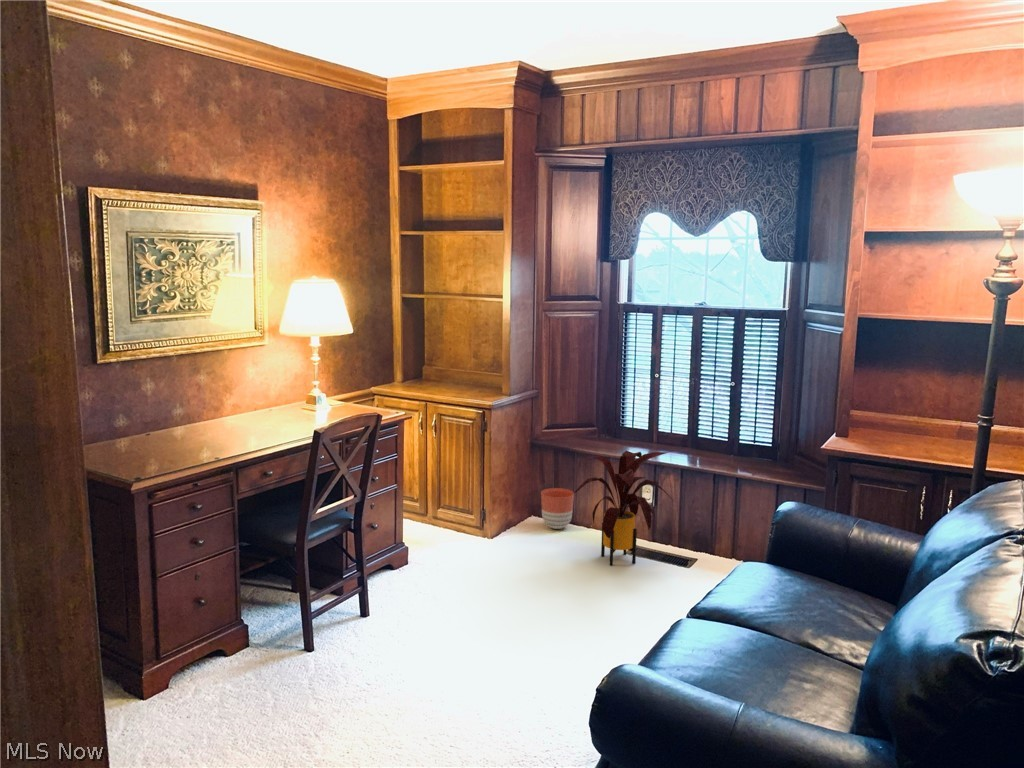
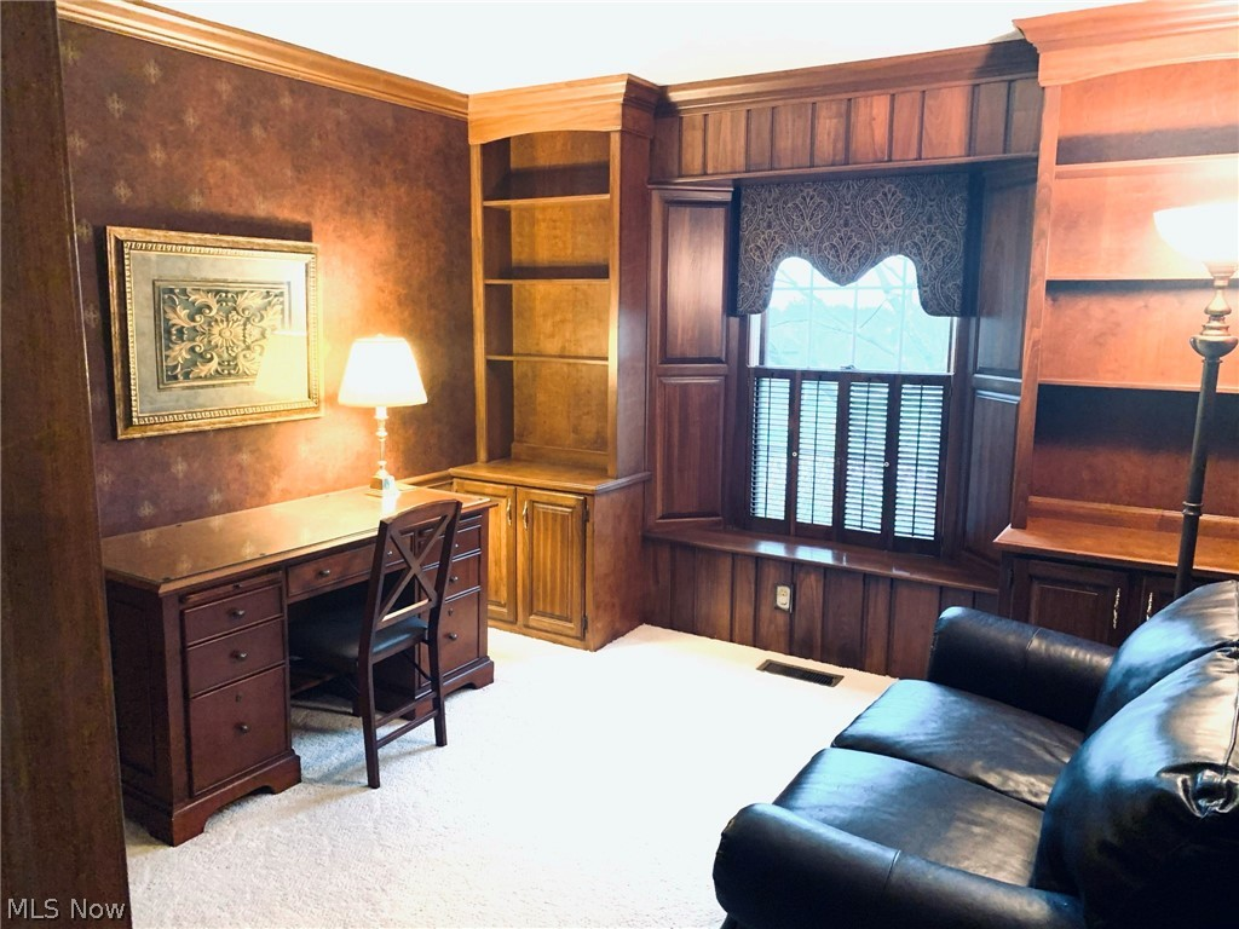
- house plant (620, 504)
- planter (557, 510)
